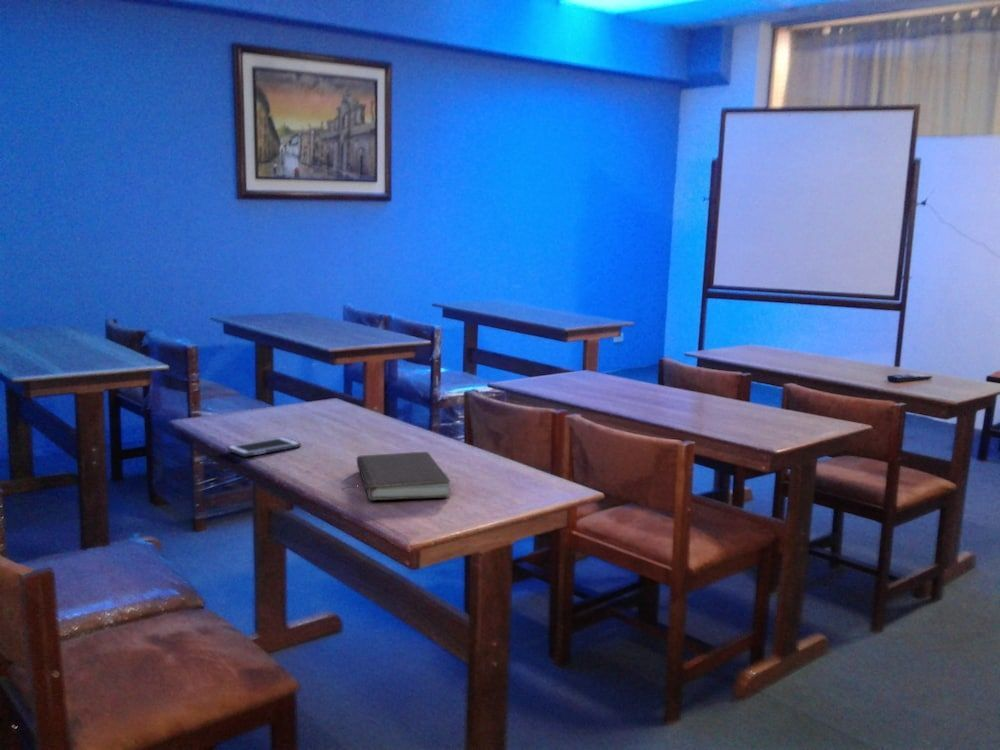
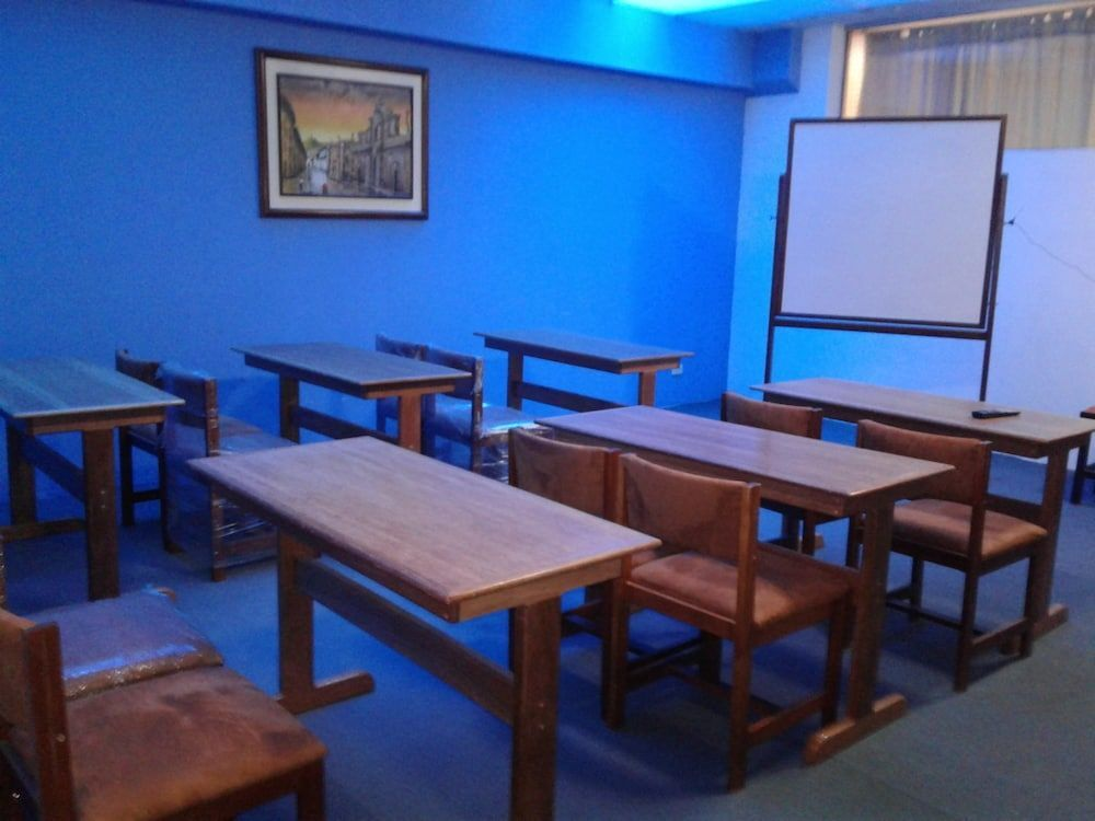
- book (389, 475)
- cell phone (264, 446)
